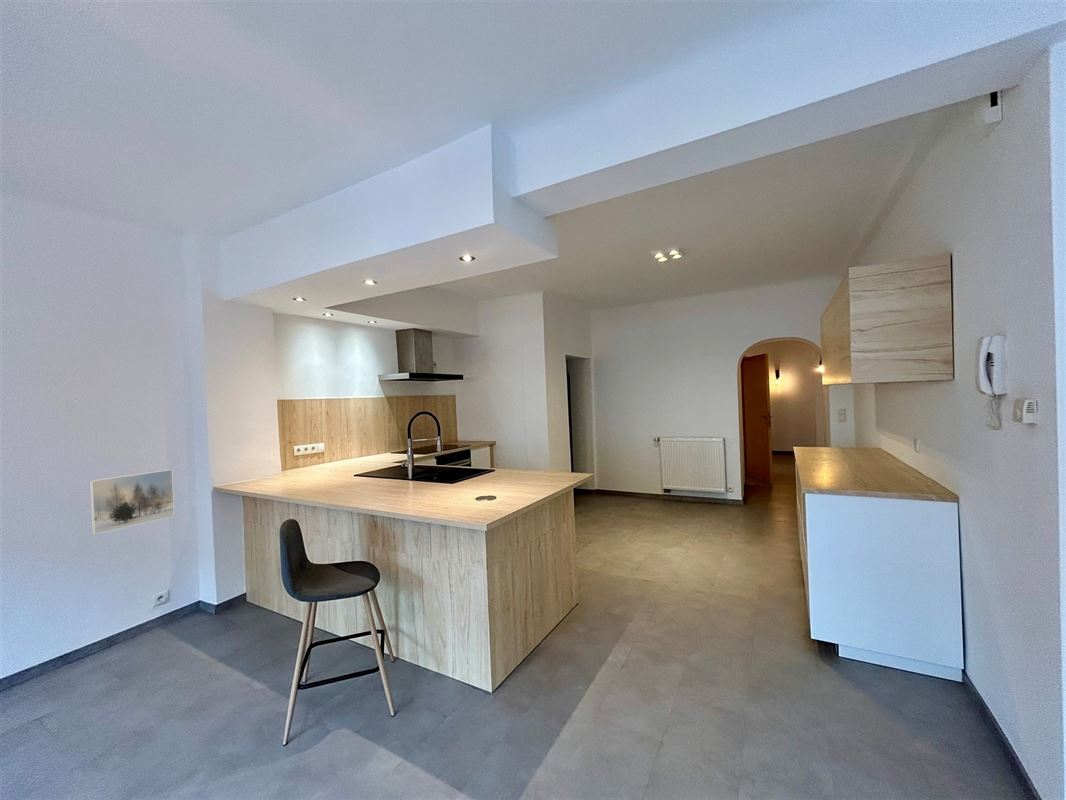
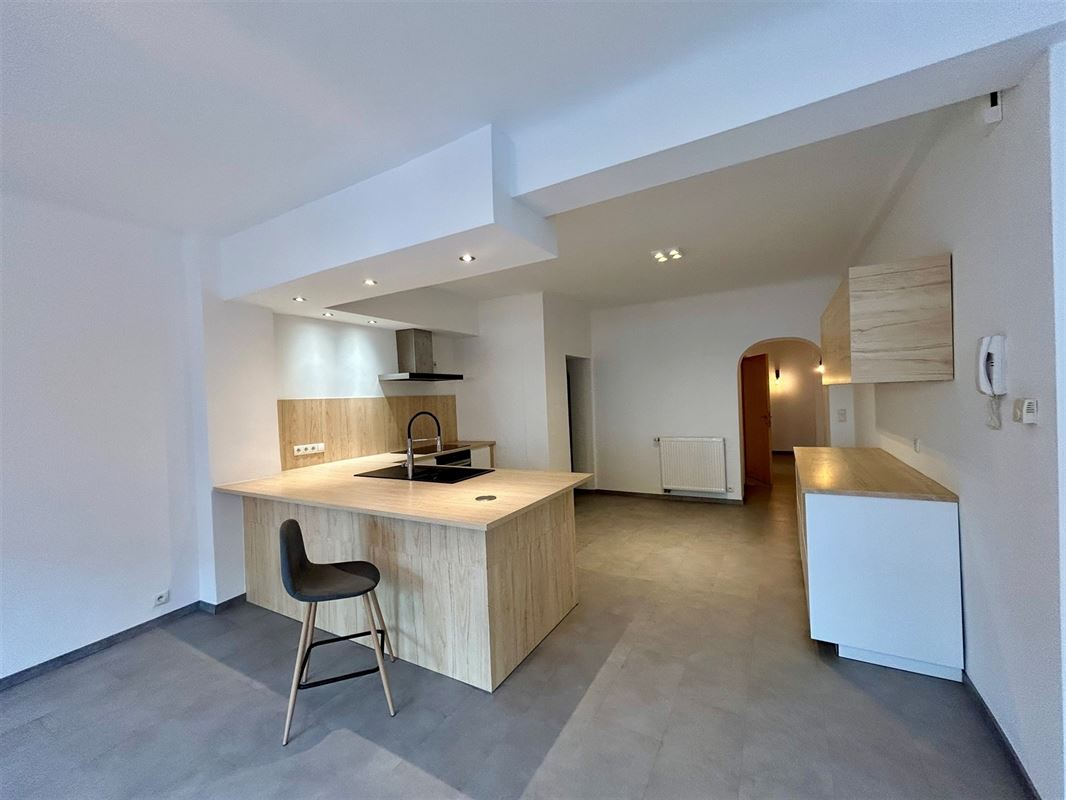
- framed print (134, 499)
